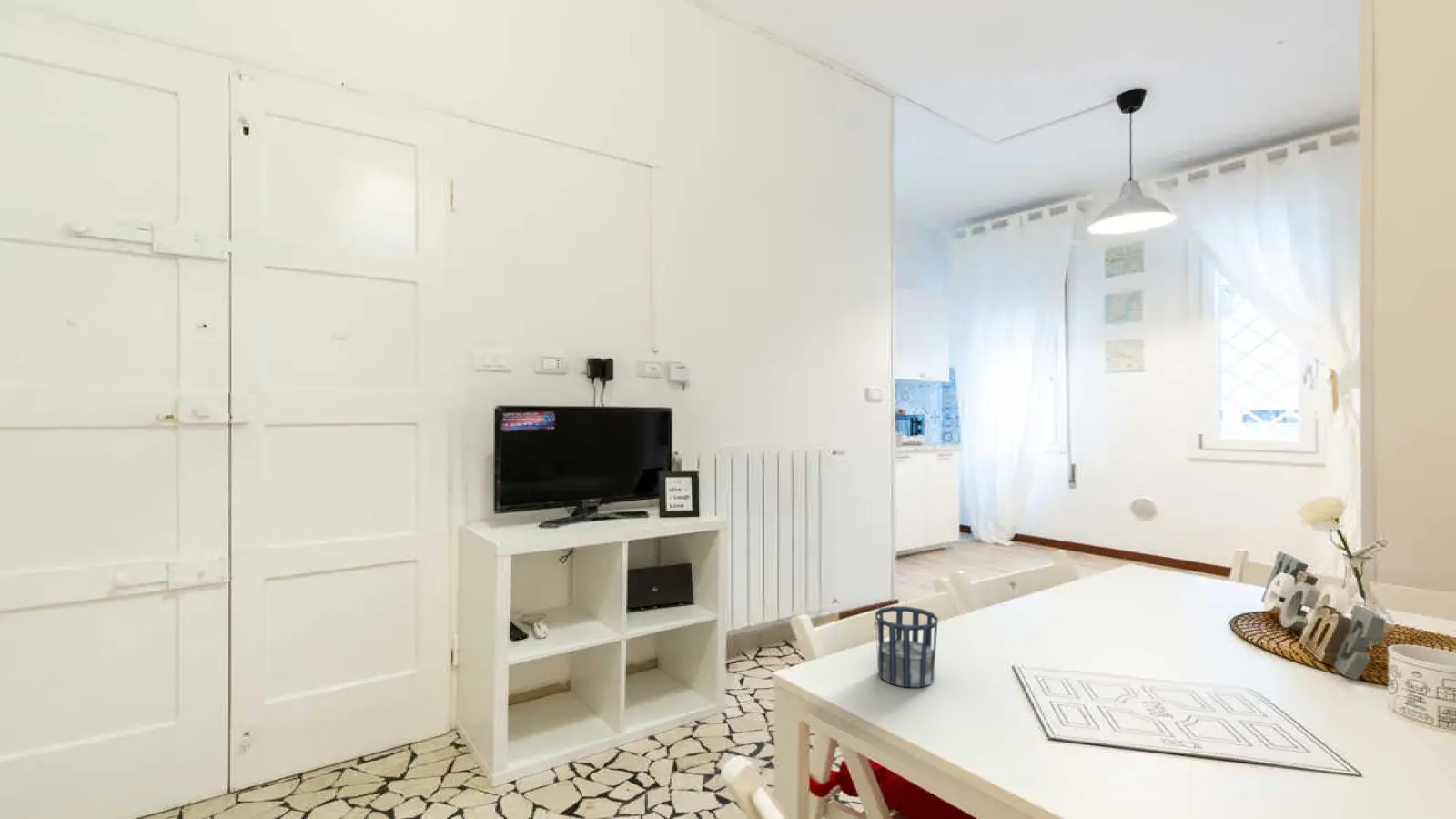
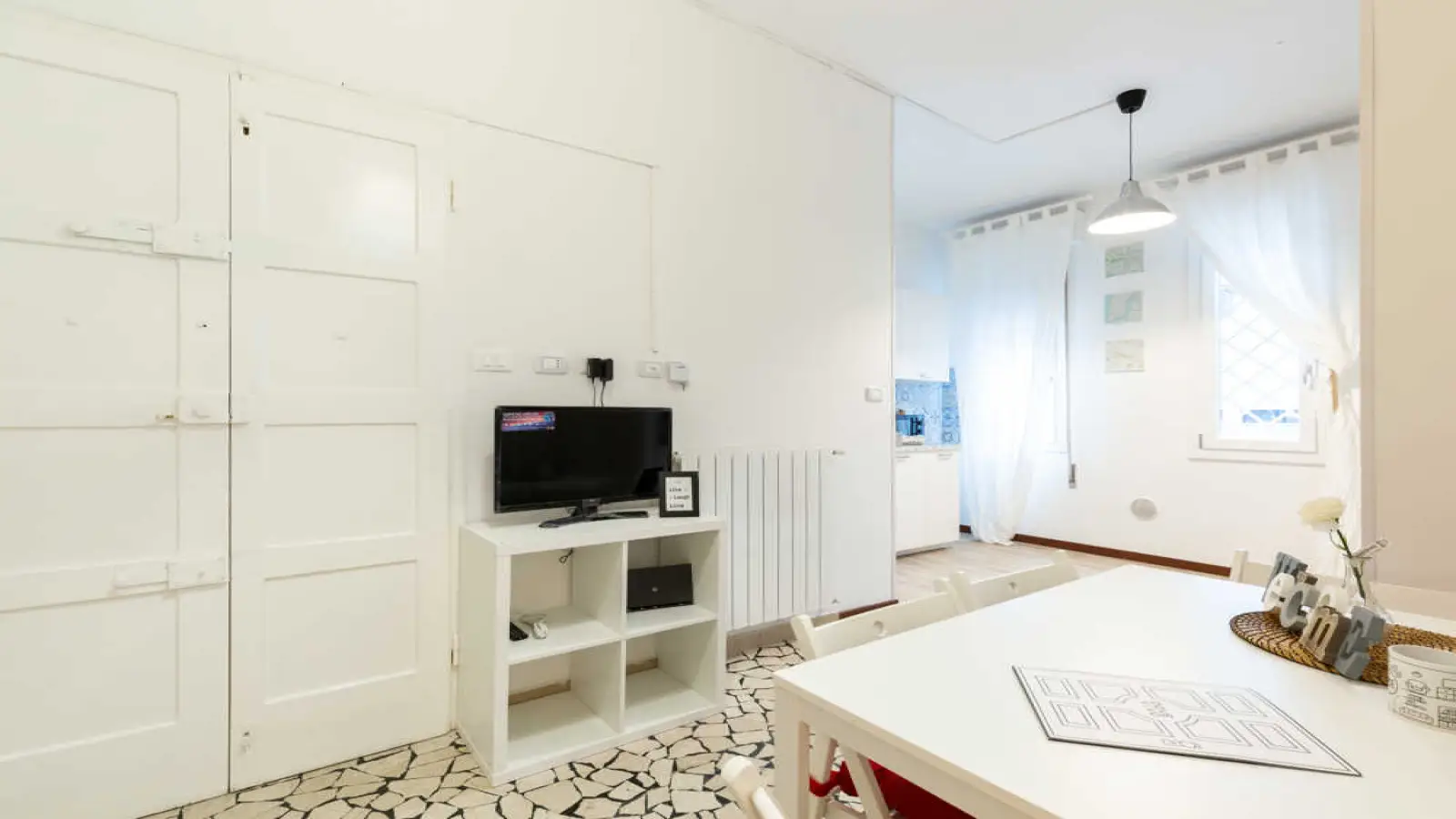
- cup (905, 645)
